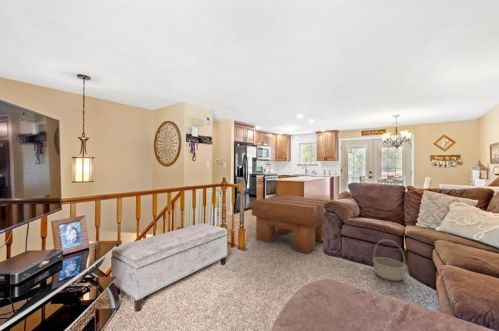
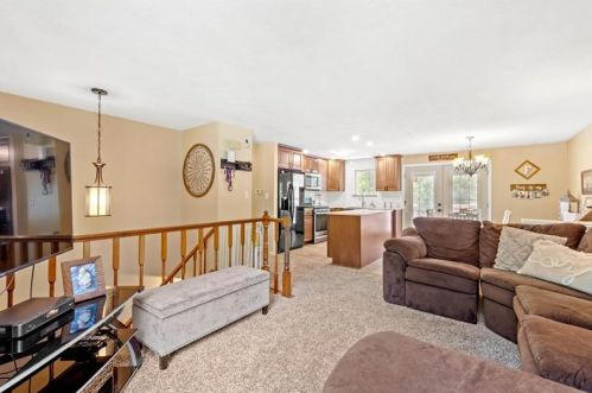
- coffee table (293, 219)
- basket (388, 258)
